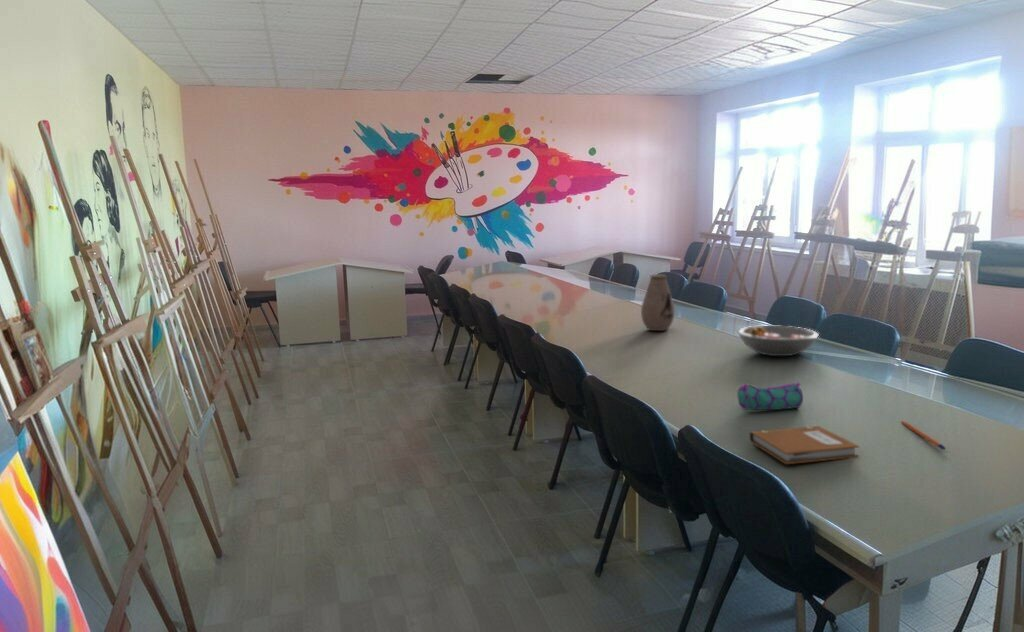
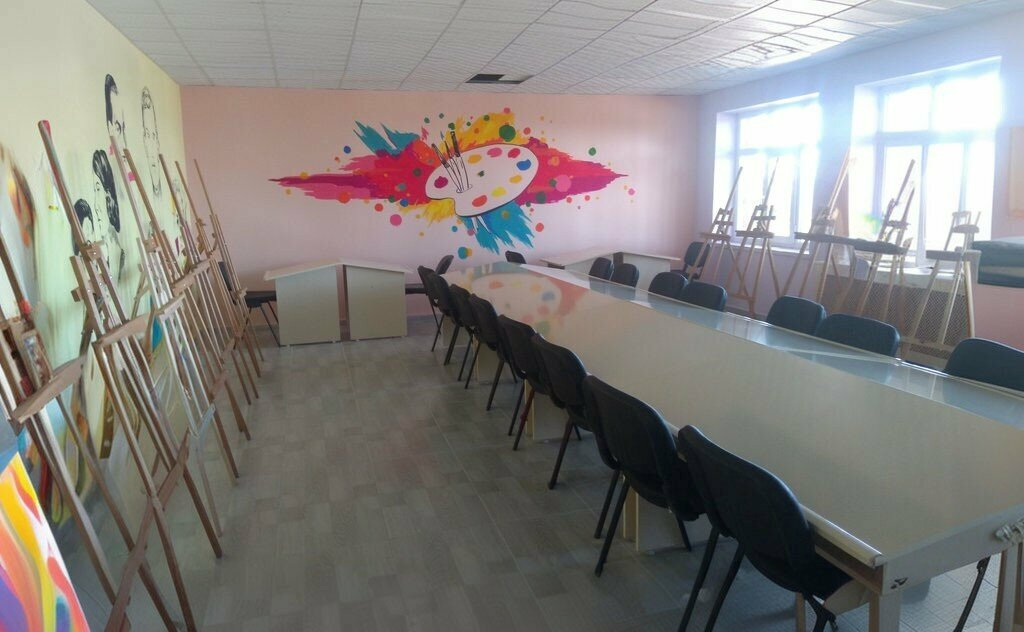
- vase (657, 302)
- fruit bowl (777, 339)
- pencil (921, 434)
- pencil case (770, 396)
- notebook (803, 443)
